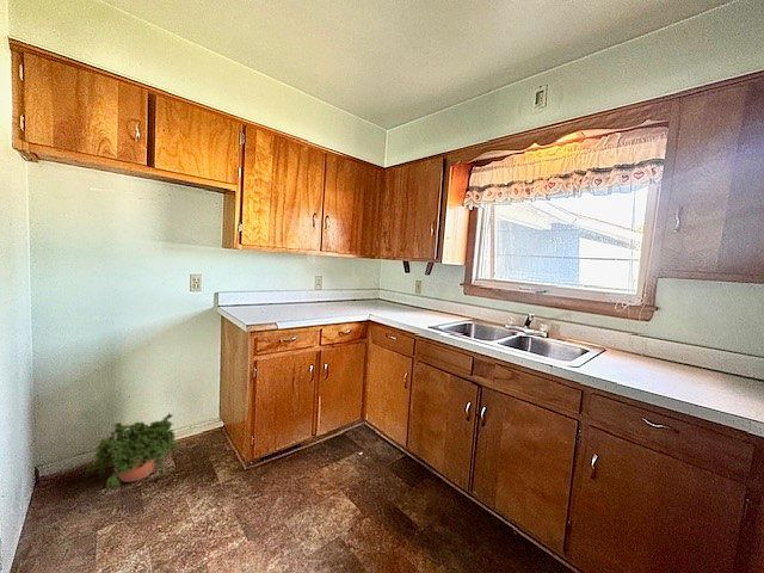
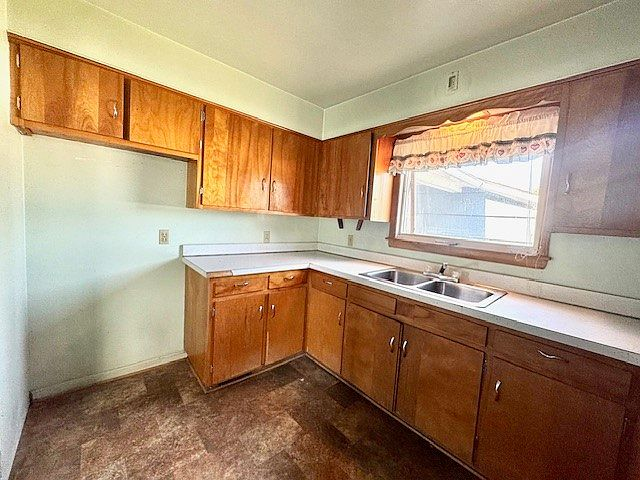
- potted plant (135, 449)
